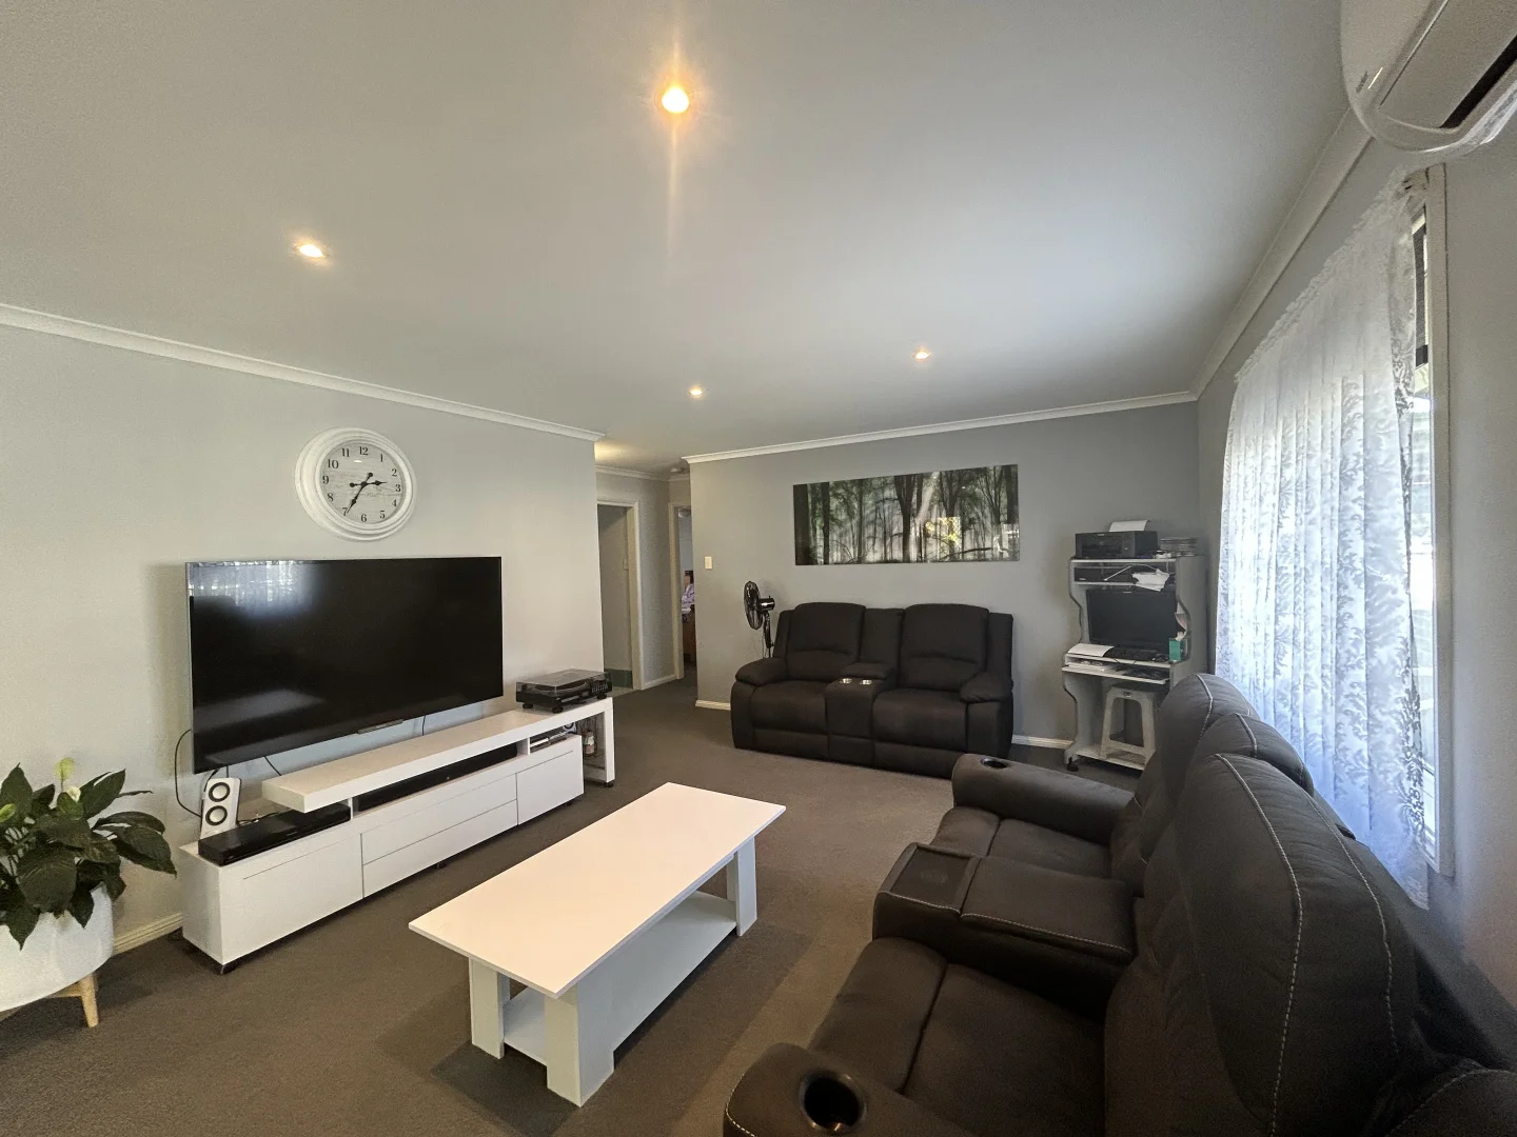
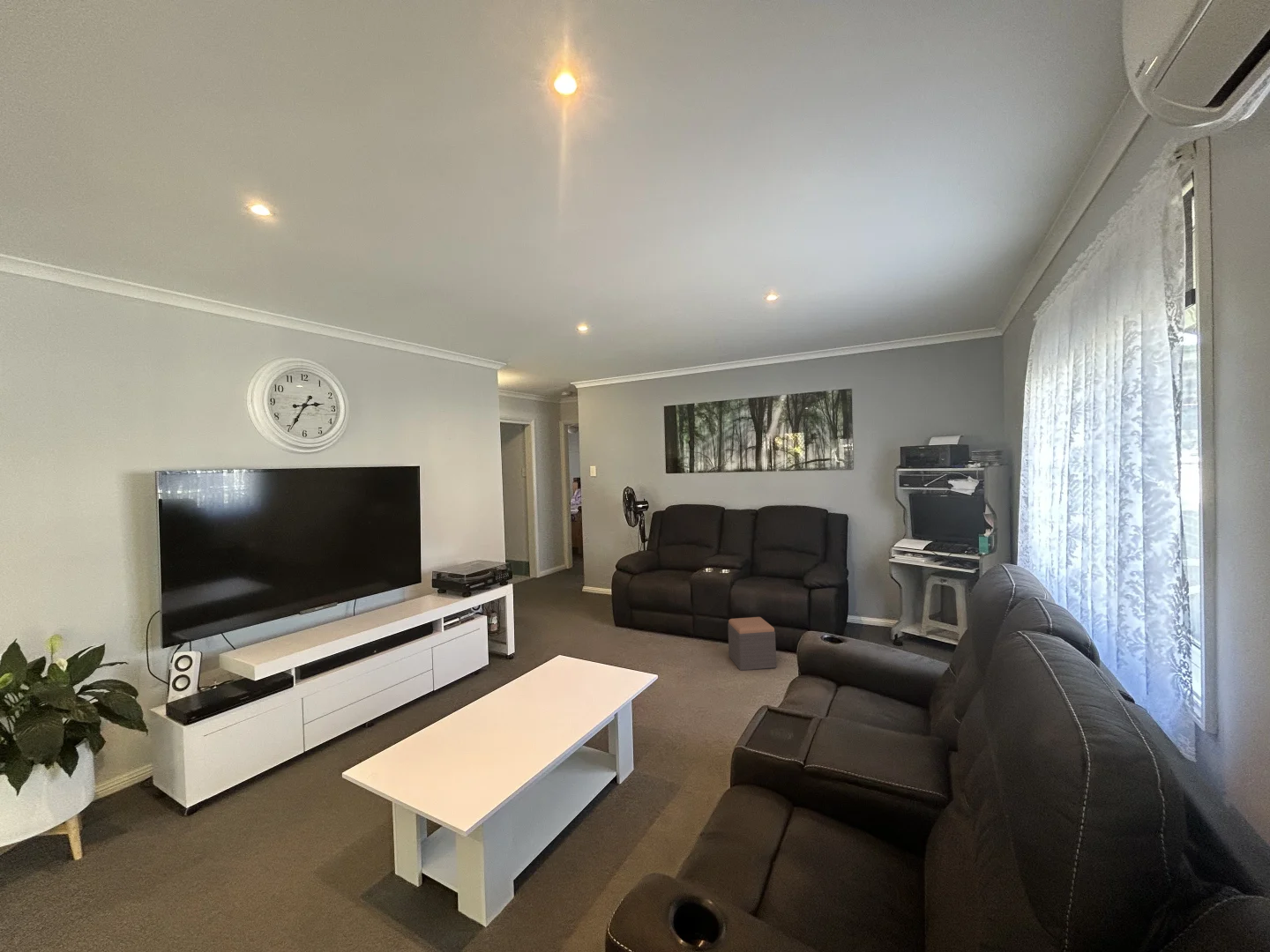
+ footstool (751, 642)
